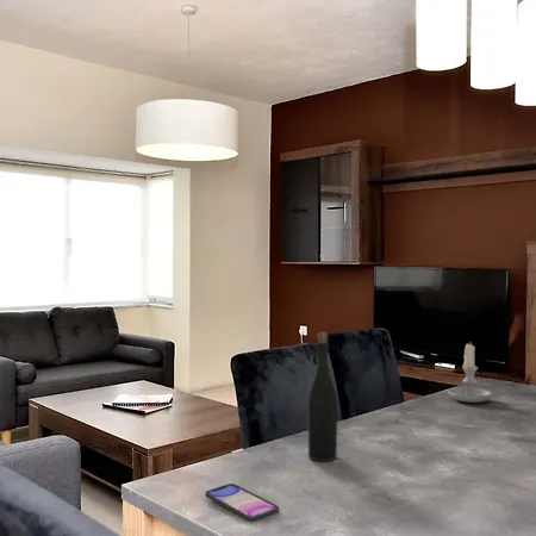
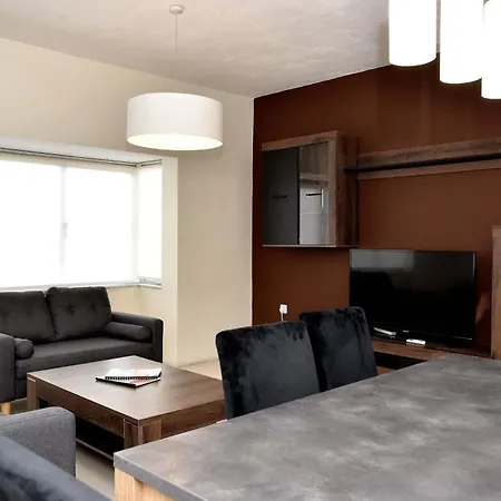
- smartphone (241, 500)
- candle (469, 370)
- bottle (322, 394)
